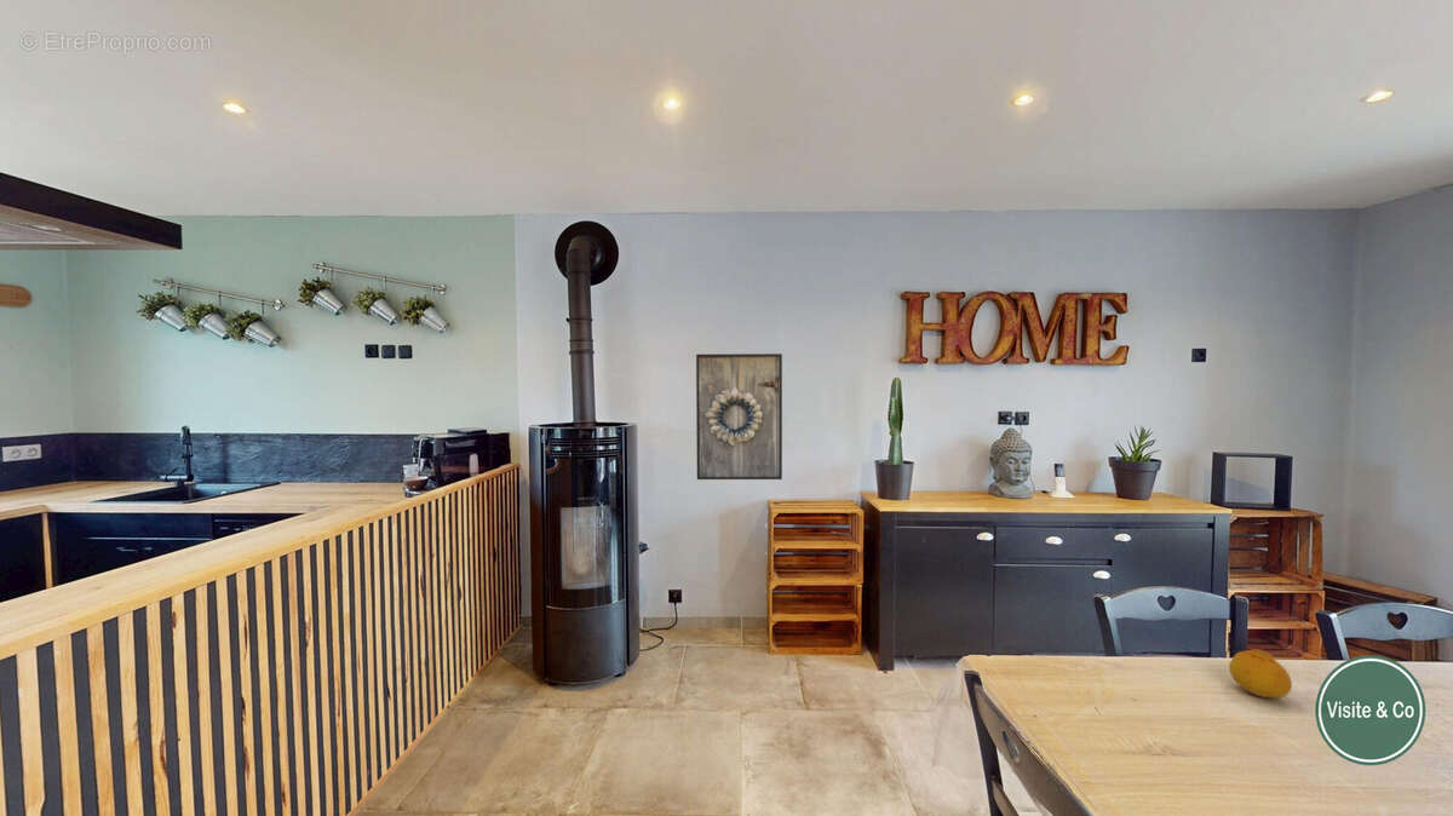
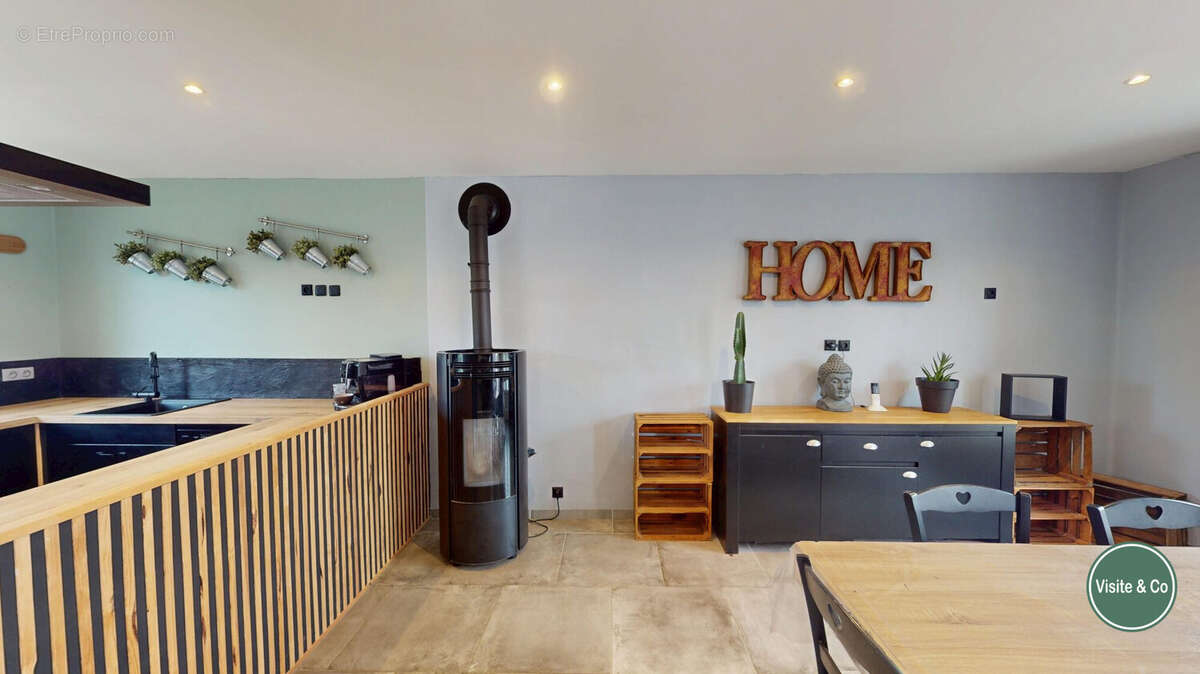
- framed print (739, 416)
- fruit (1259, 672)
